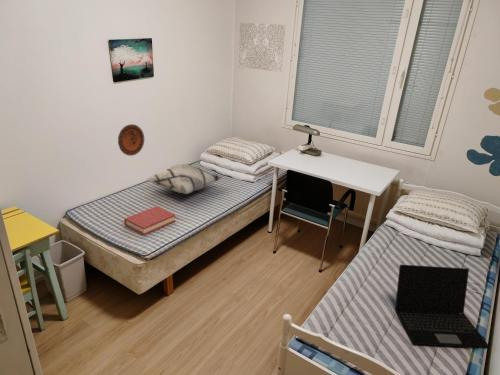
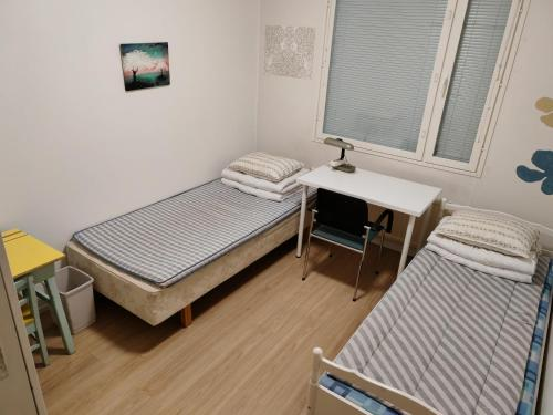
- hardback book (150, 219)
- decorative pillow (185, 178)
- laptop (442, 304)
- decorative plate (131, 140)
